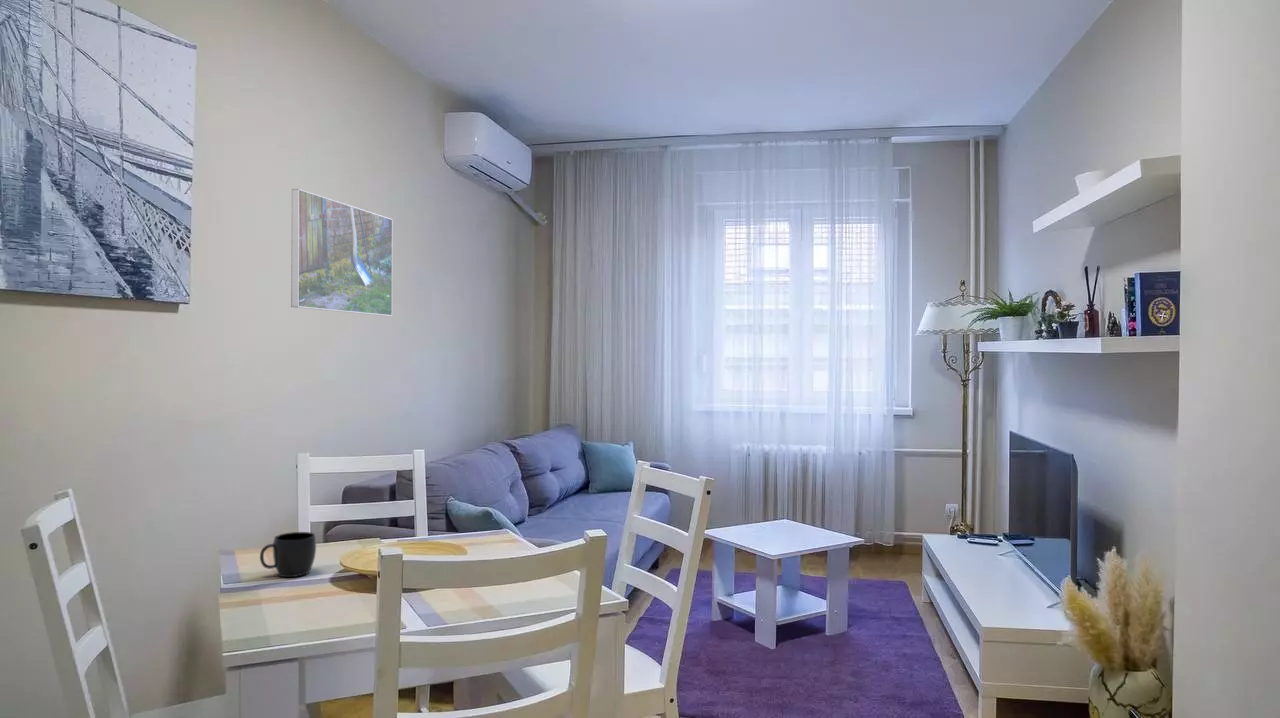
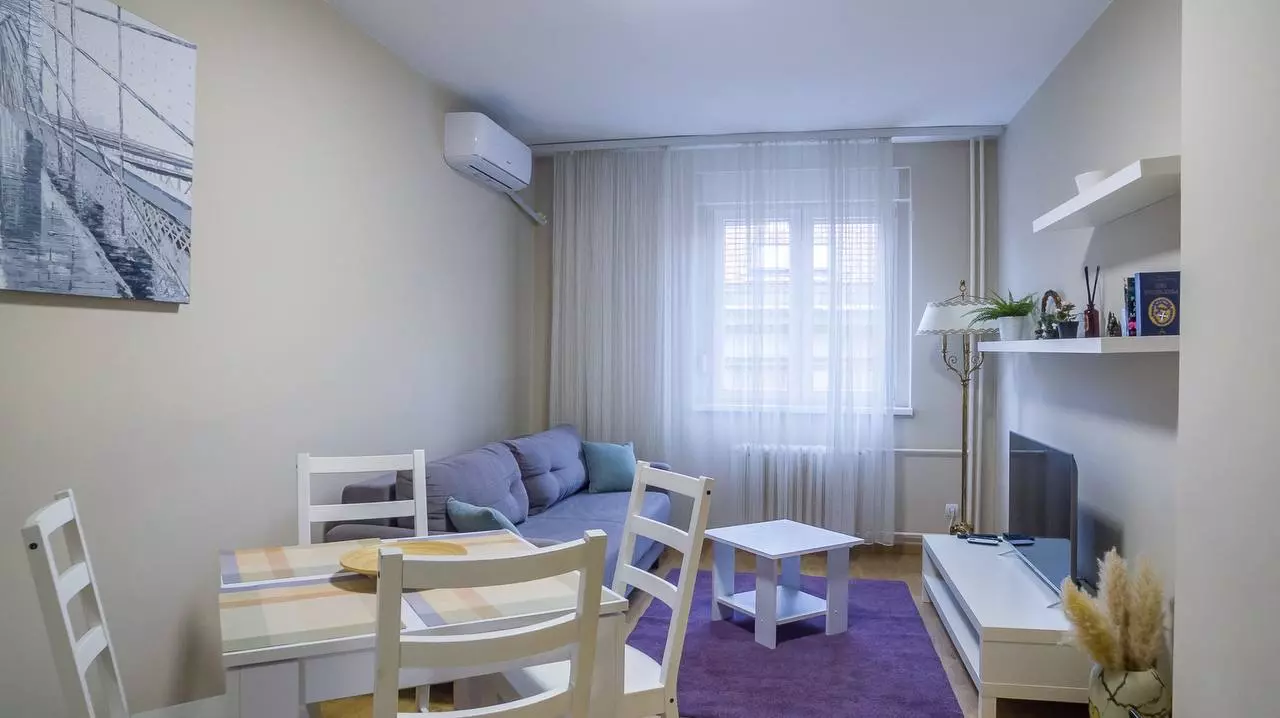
- mug (288, 554)
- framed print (346, 258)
